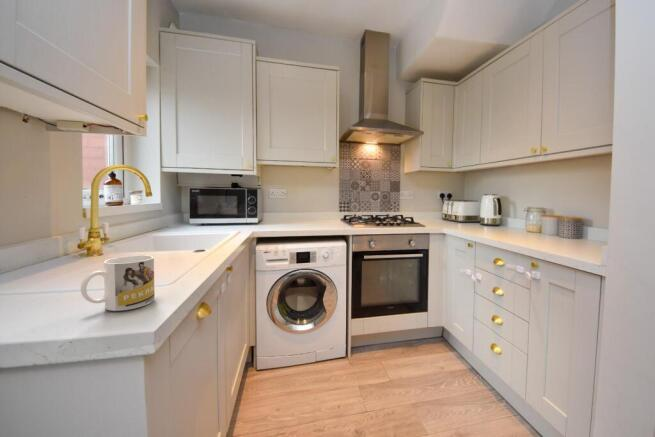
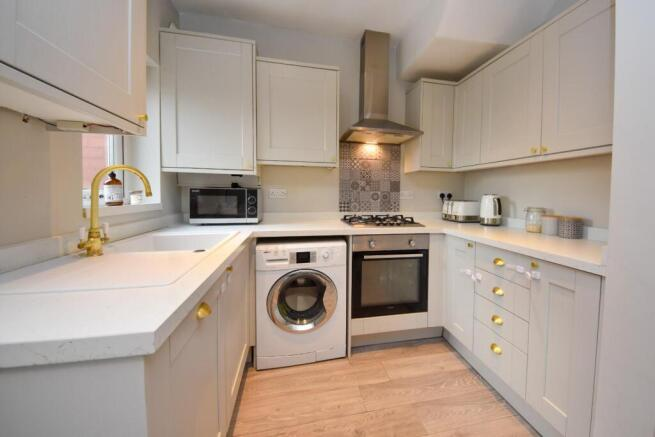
- mug (119, 283)
